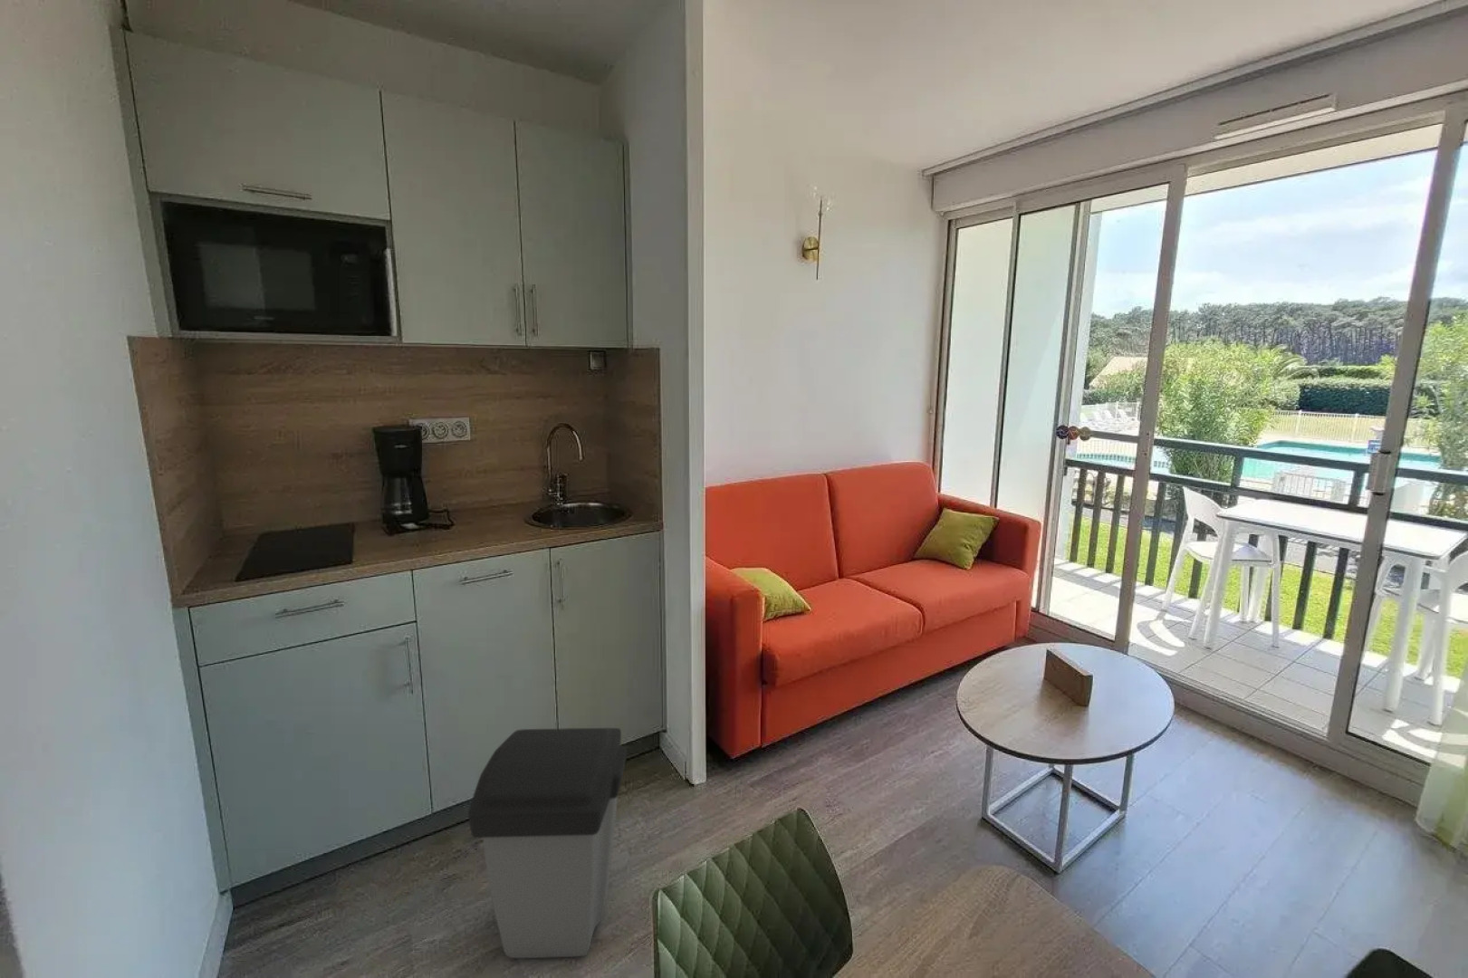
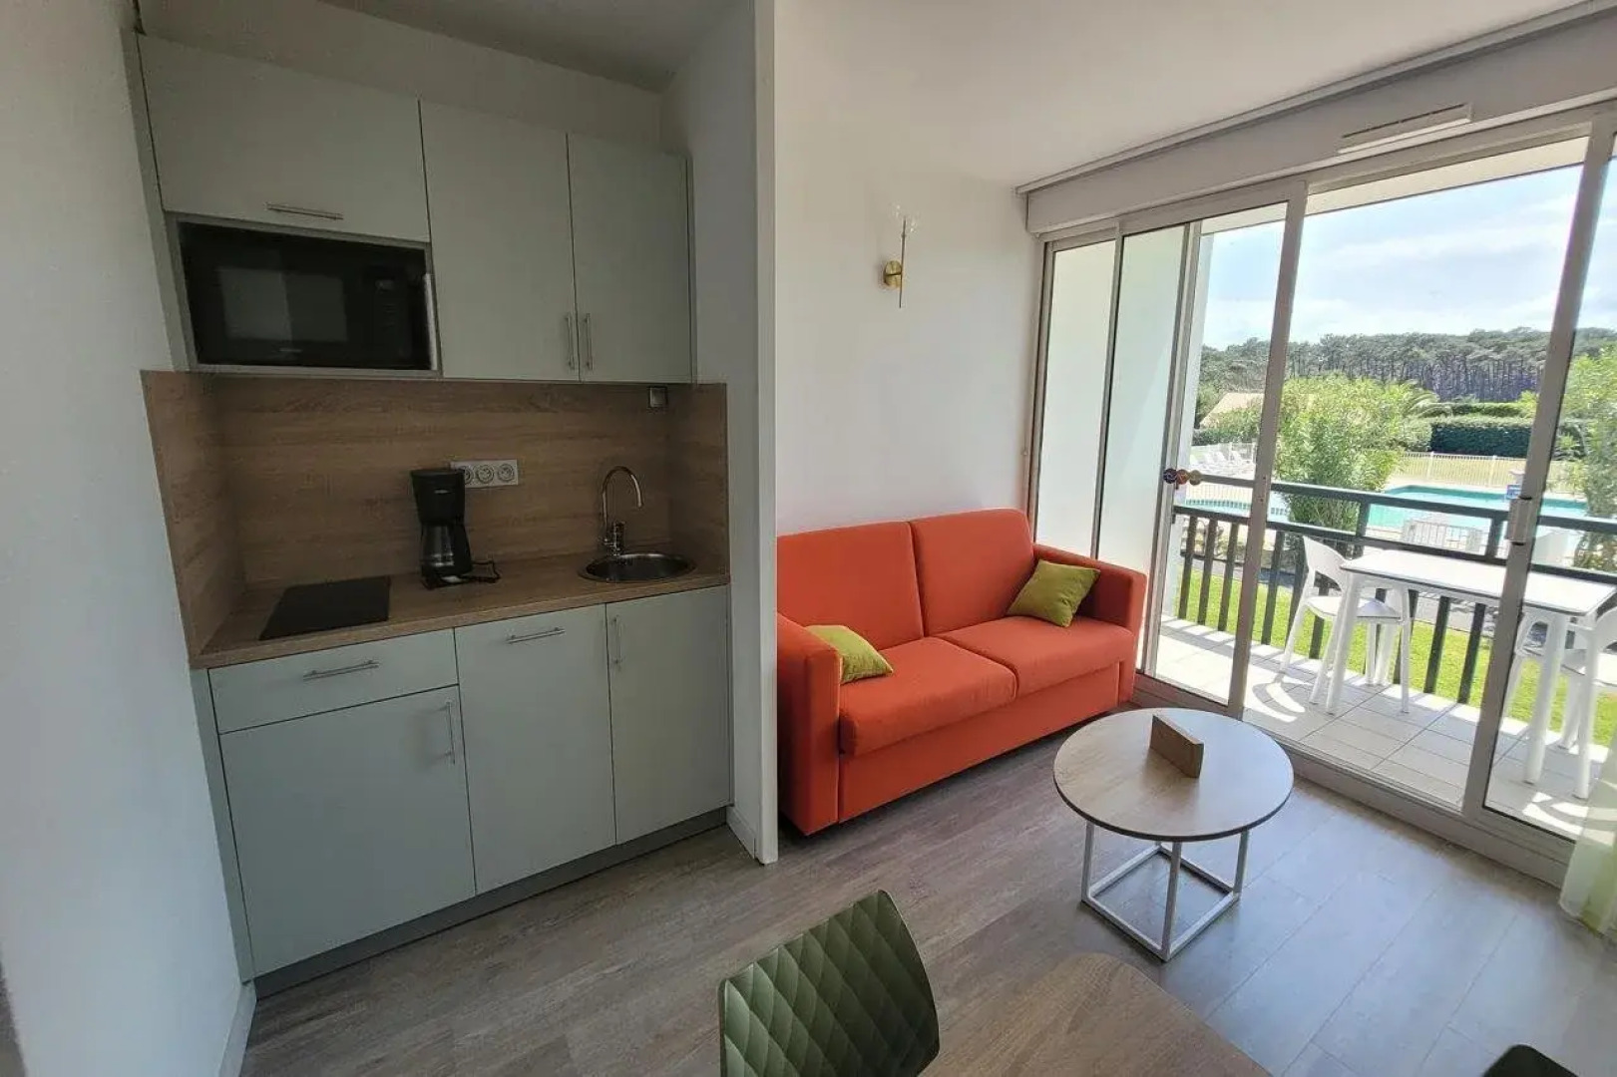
- trash can (559, 836)
